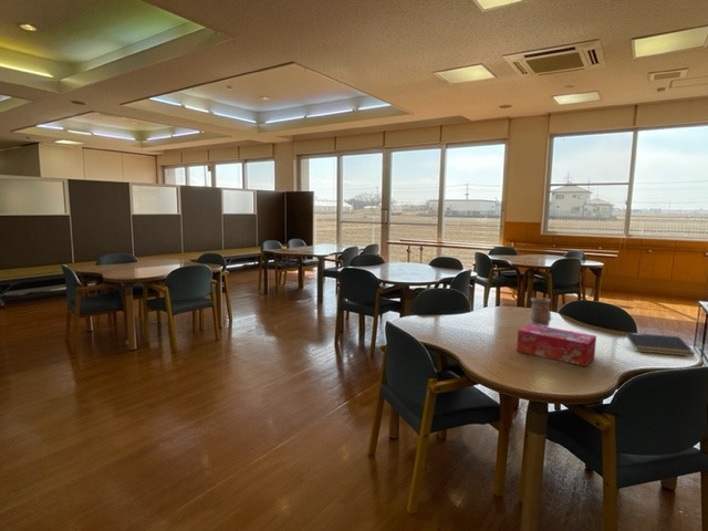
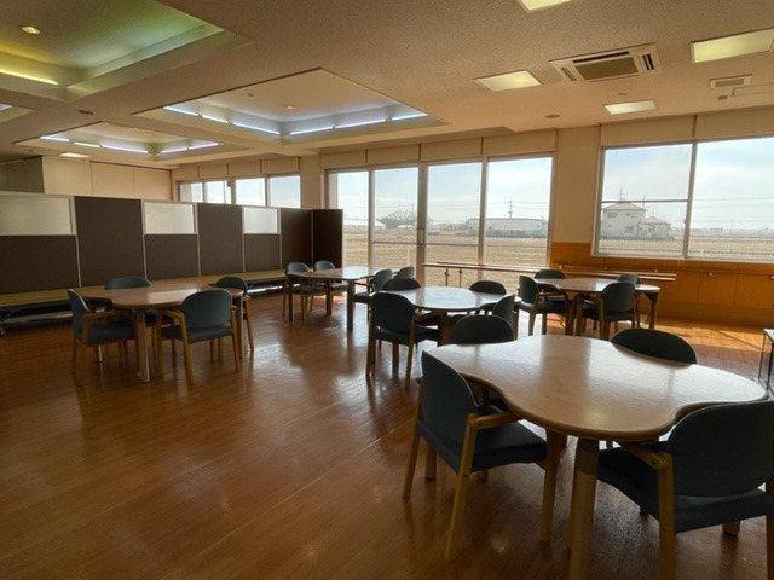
- notepad (658, 343)
- tissue box (555, 343)
- vase (540, 317)
